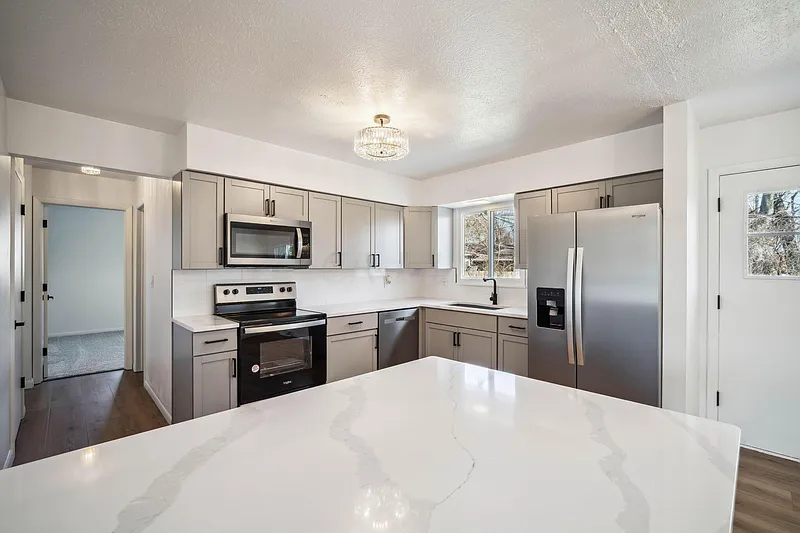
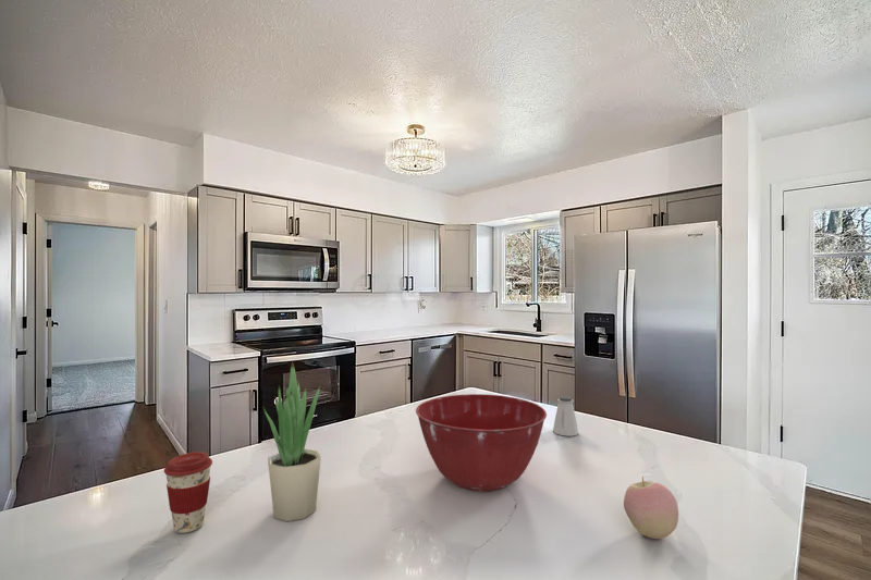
+ coffee cup (188, 492)
+ saltshaker (565, 415)
+ potted plant (292, 437)
+ apple (650, 506)
+ mixing bowl (480, 443)
